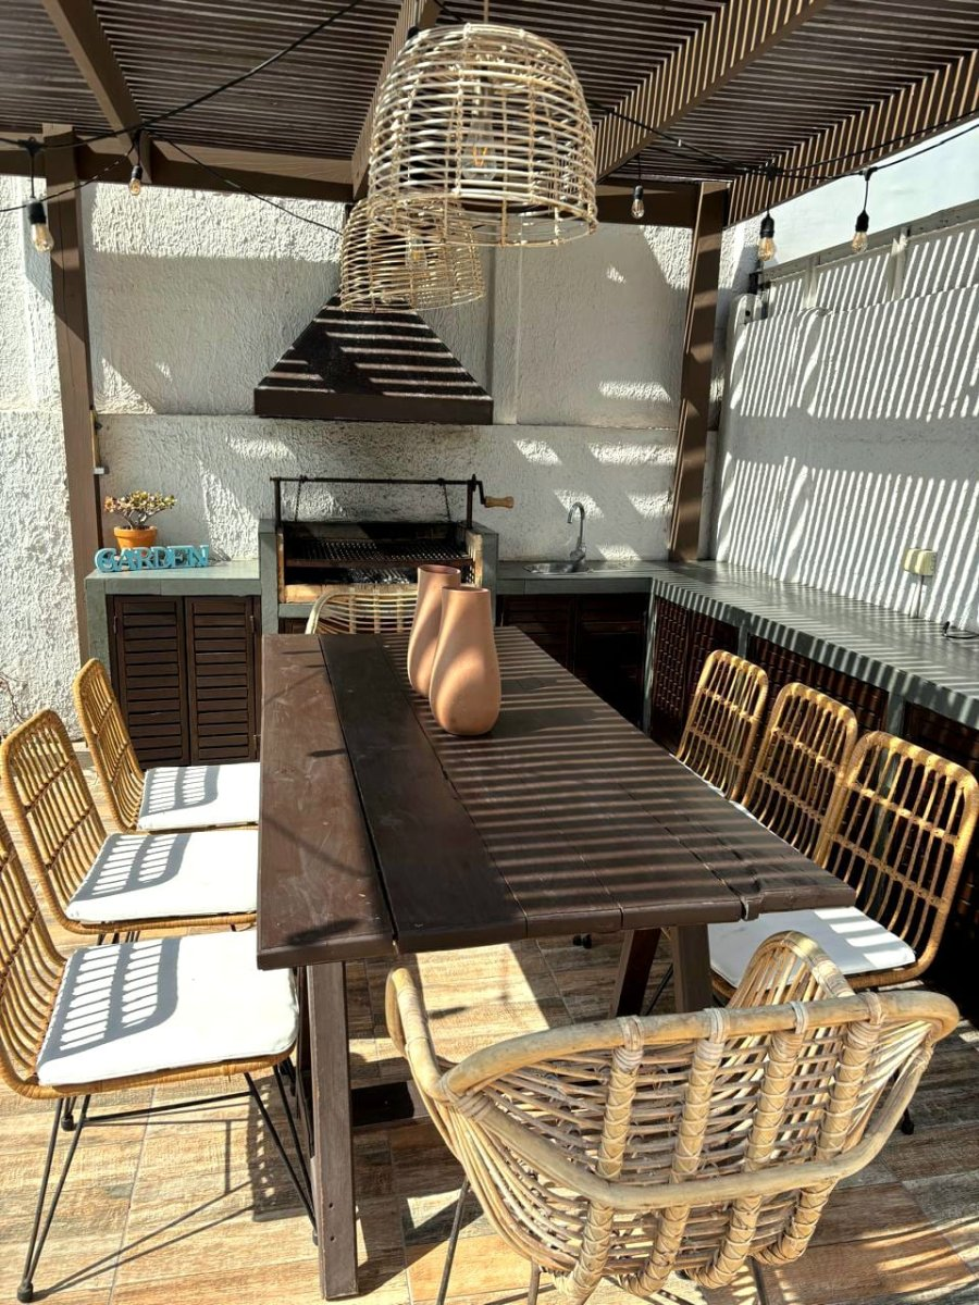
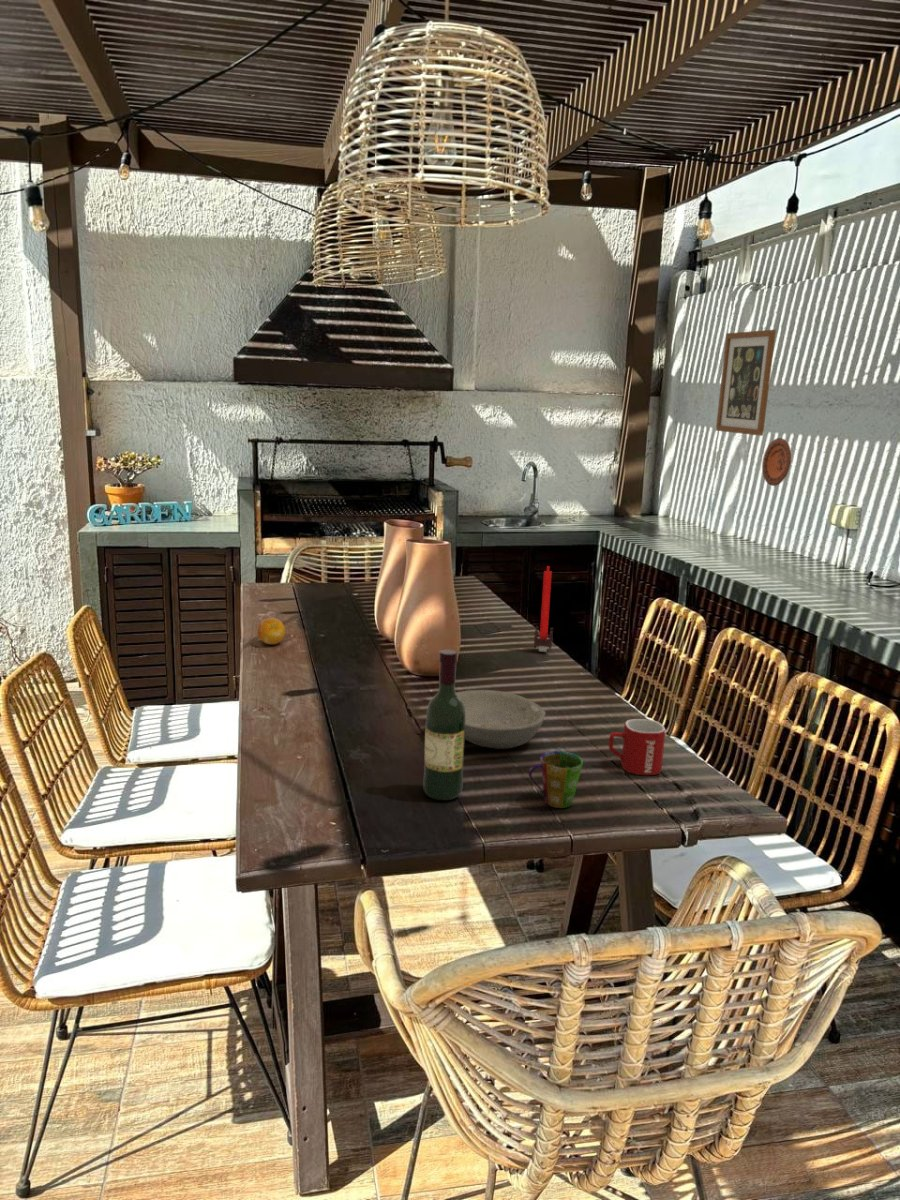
+ wine bottle (445, 724)
+ cup (554, 781)
+ decorative plate (777, 462)
+ mug (635, 746)
+ bowl (489, 723)
+ fruit (271, 631)
+ candle (545, 609)
+ wall art (744, 383)
